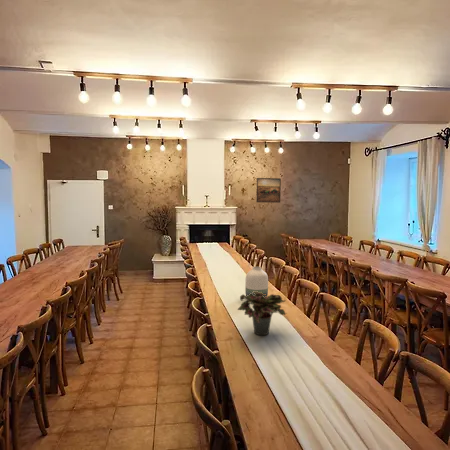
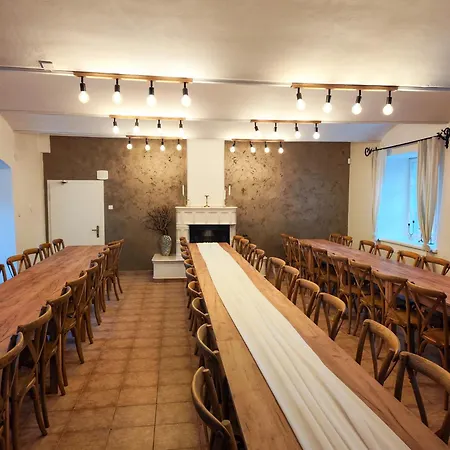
- potted plant (262, 312)
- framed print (268, 190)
- vase (256, 283)
